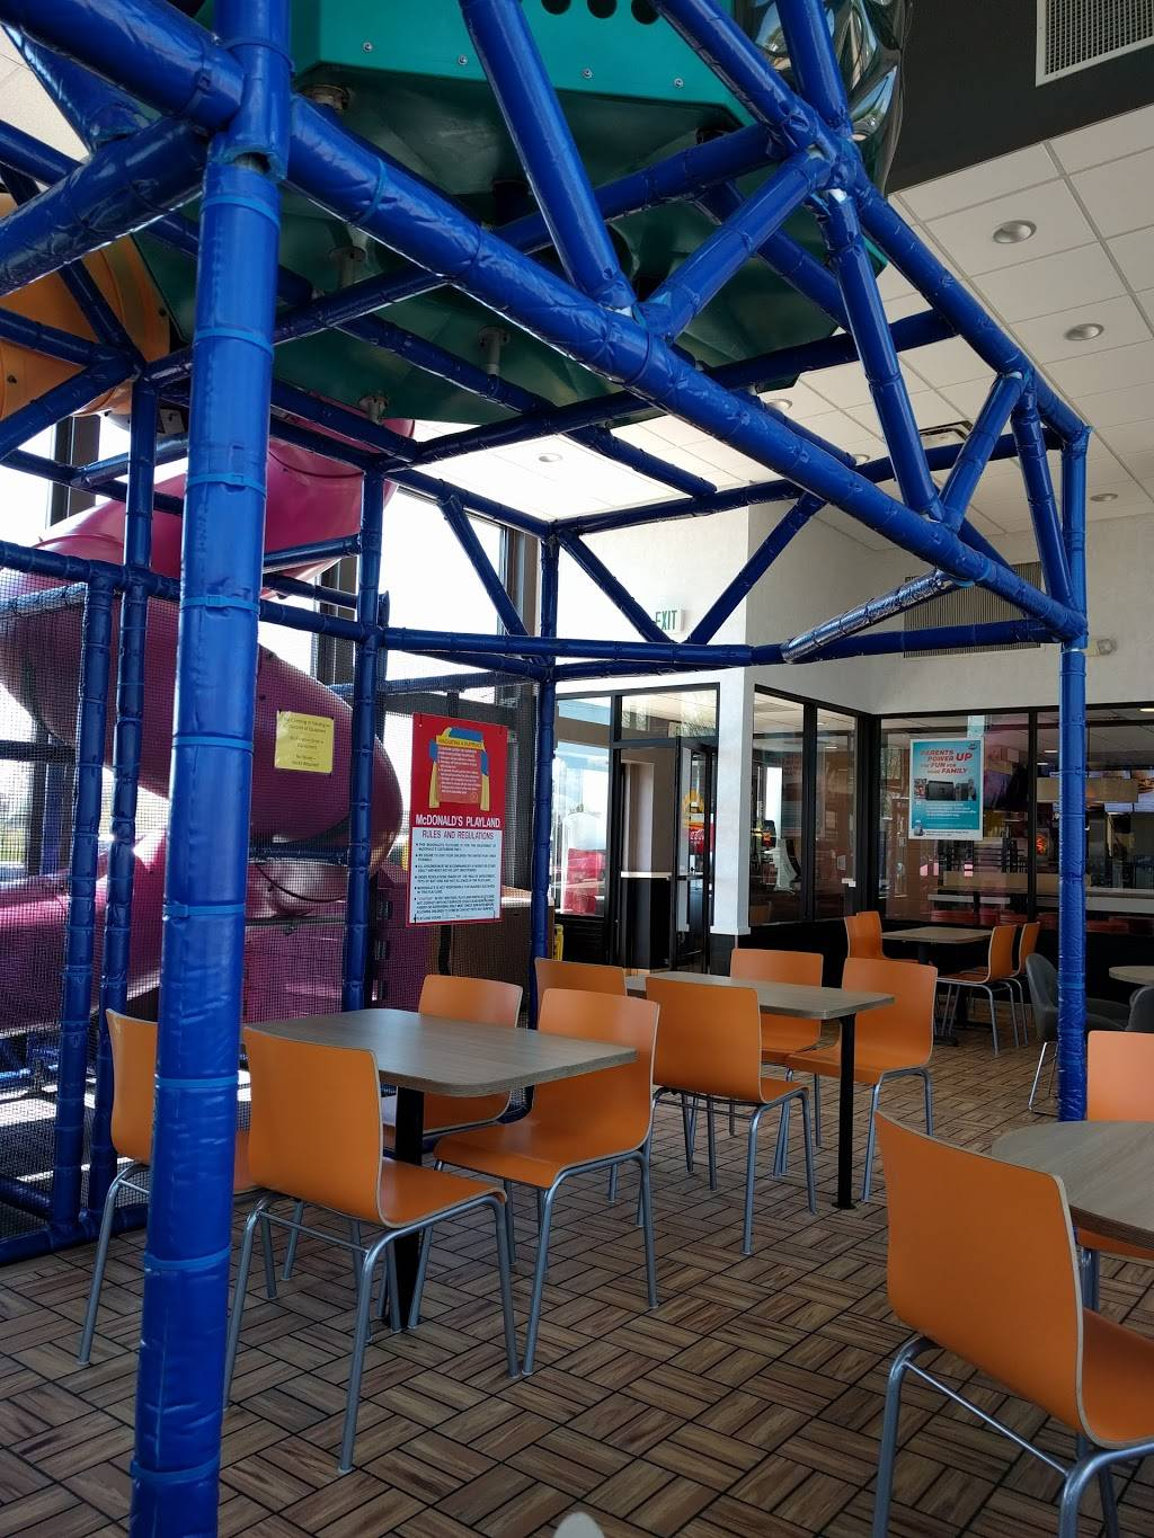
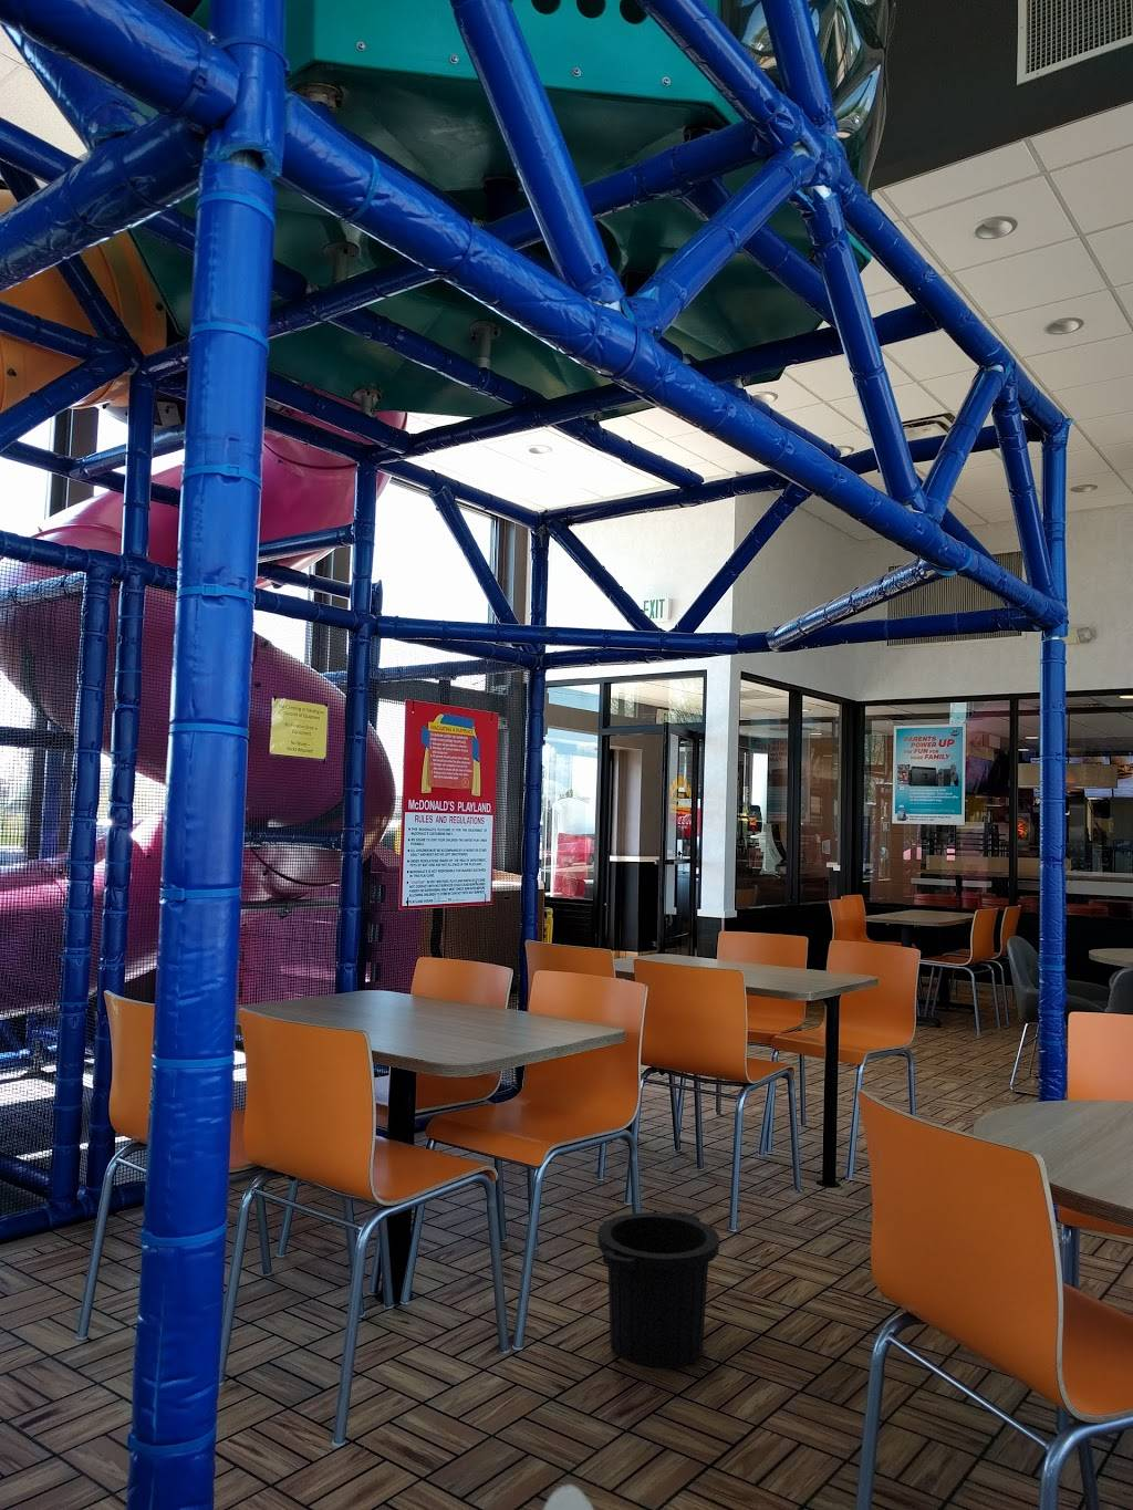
+ trash can (657, 1289)
